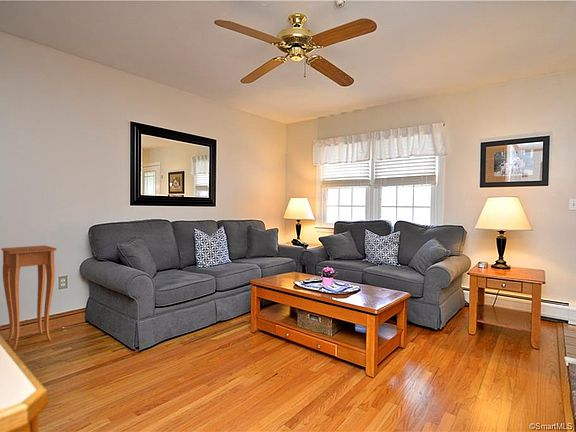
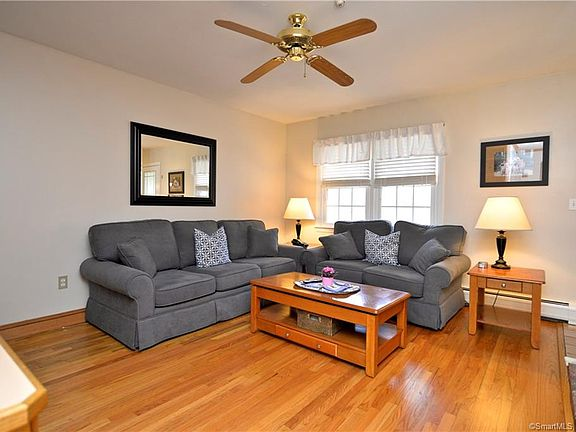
- side table (37, 298)
